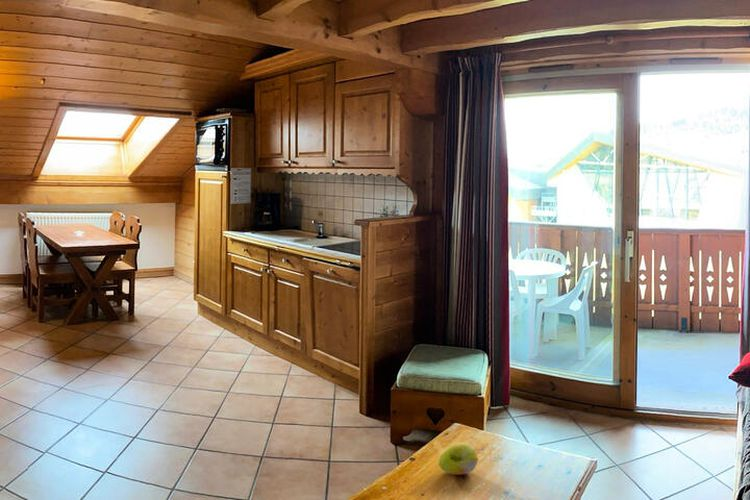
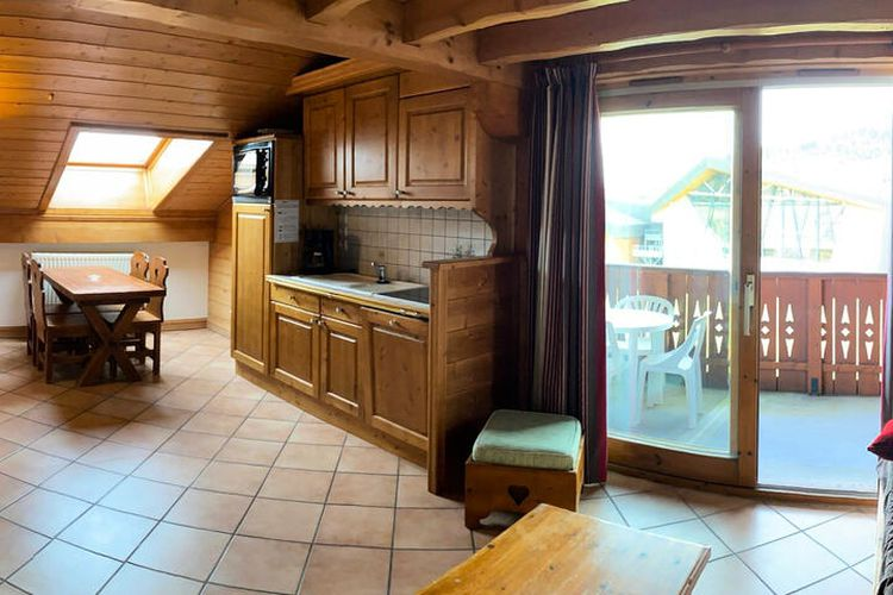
- fruit (458, 459)
